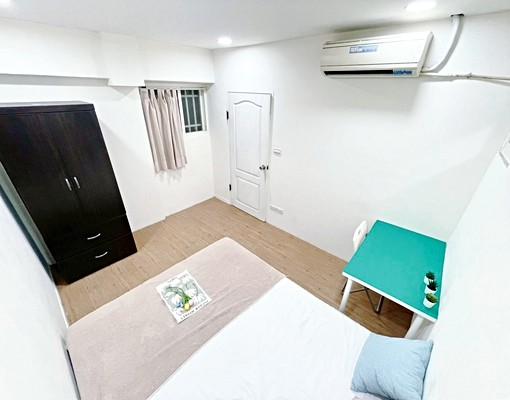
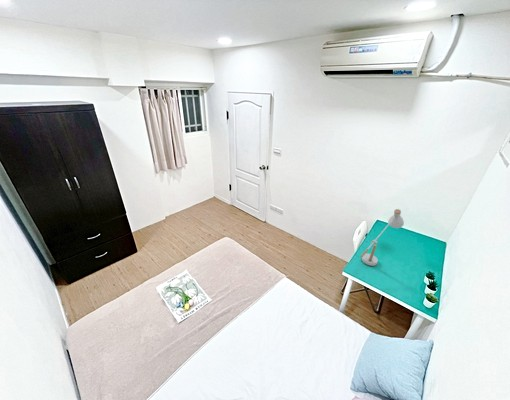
+ desk lamp (379, 235)
